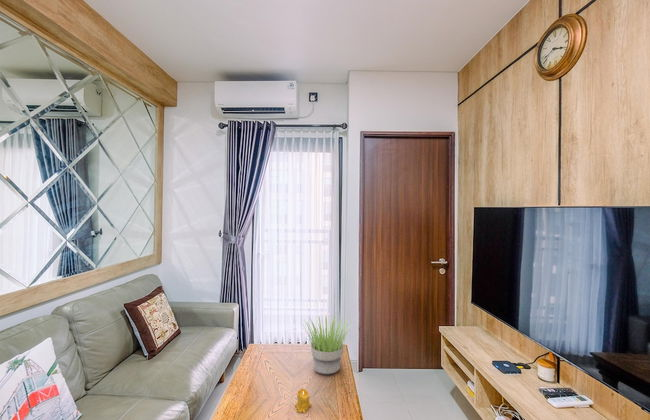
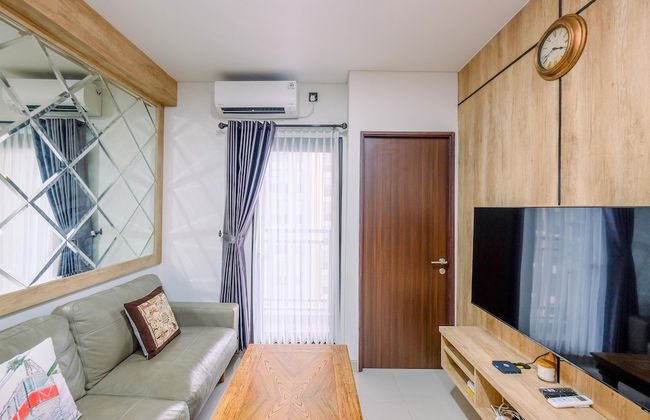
- potted plant (326, 346)
- candle (303, 399)
